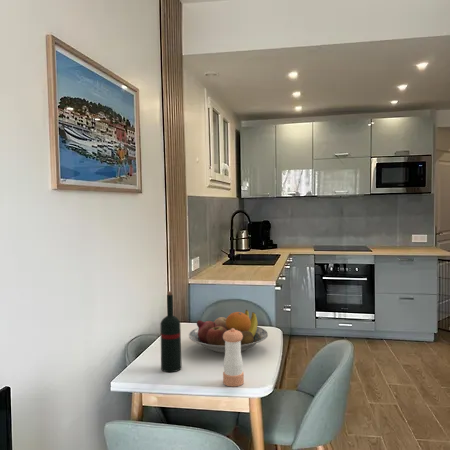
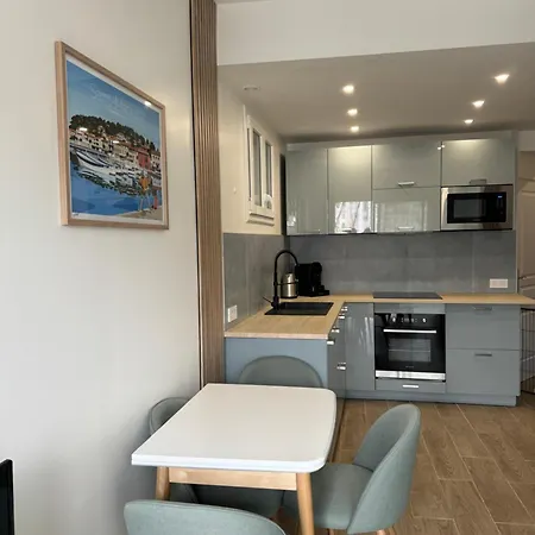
- pepper shaker (233, 355)
- wine bottle (170, 329)
- fruit bowl (227, 330)
